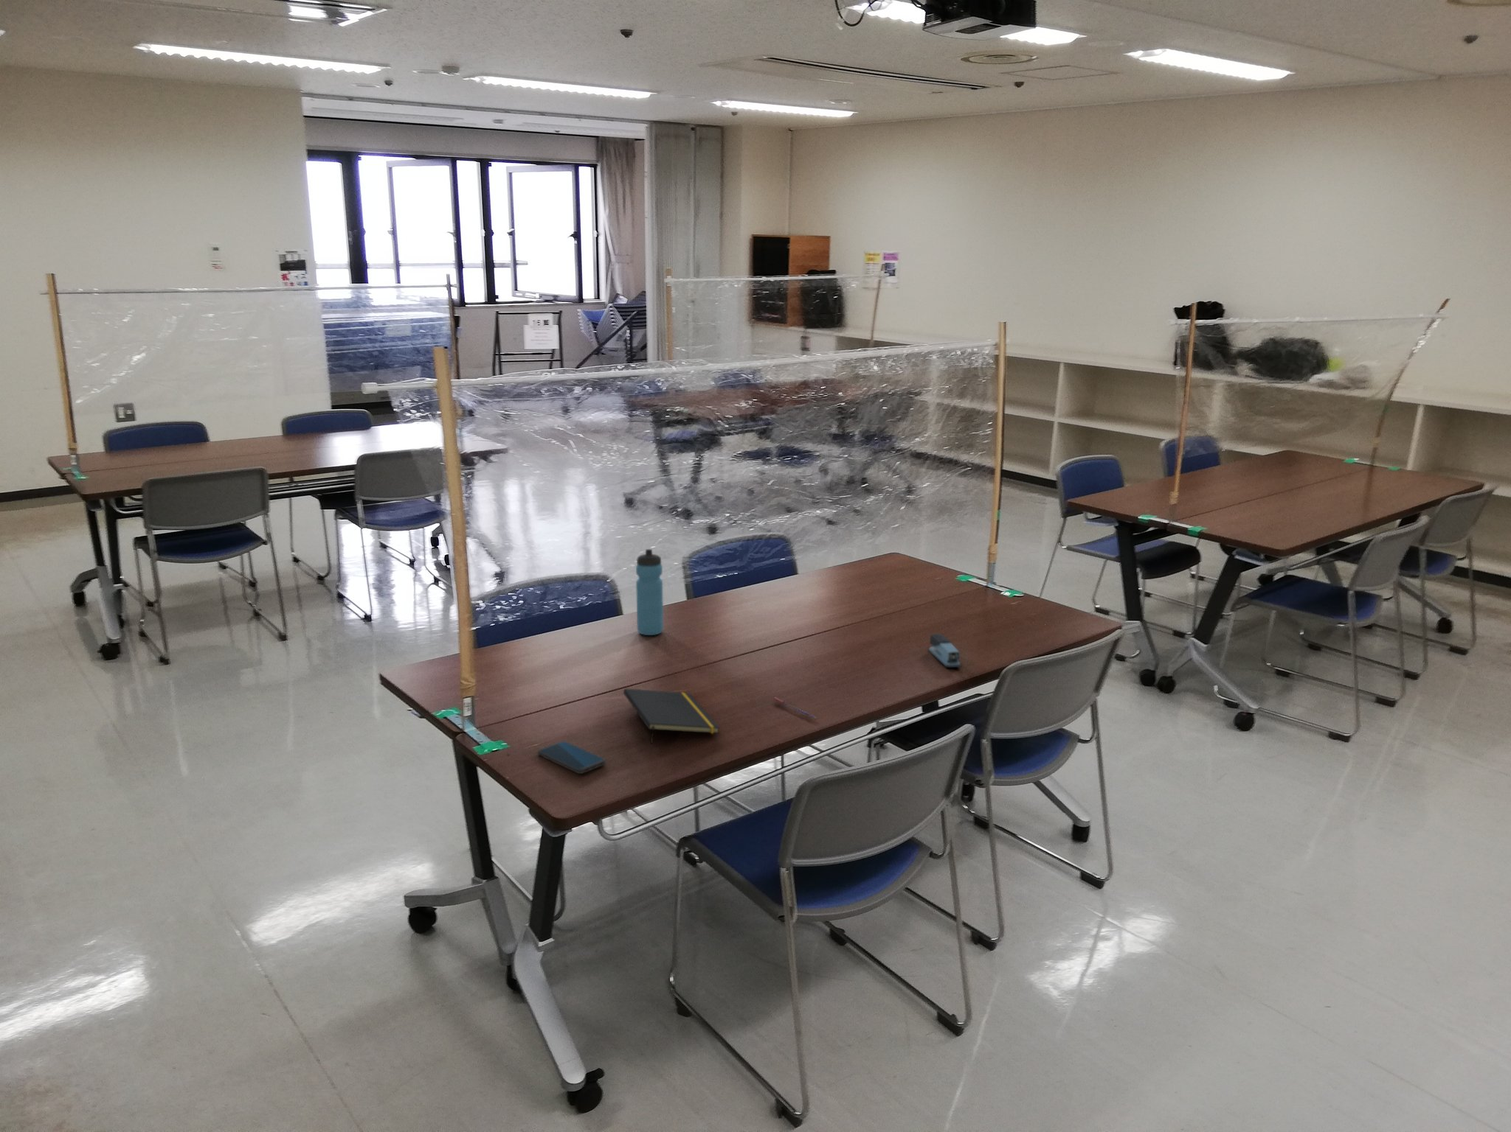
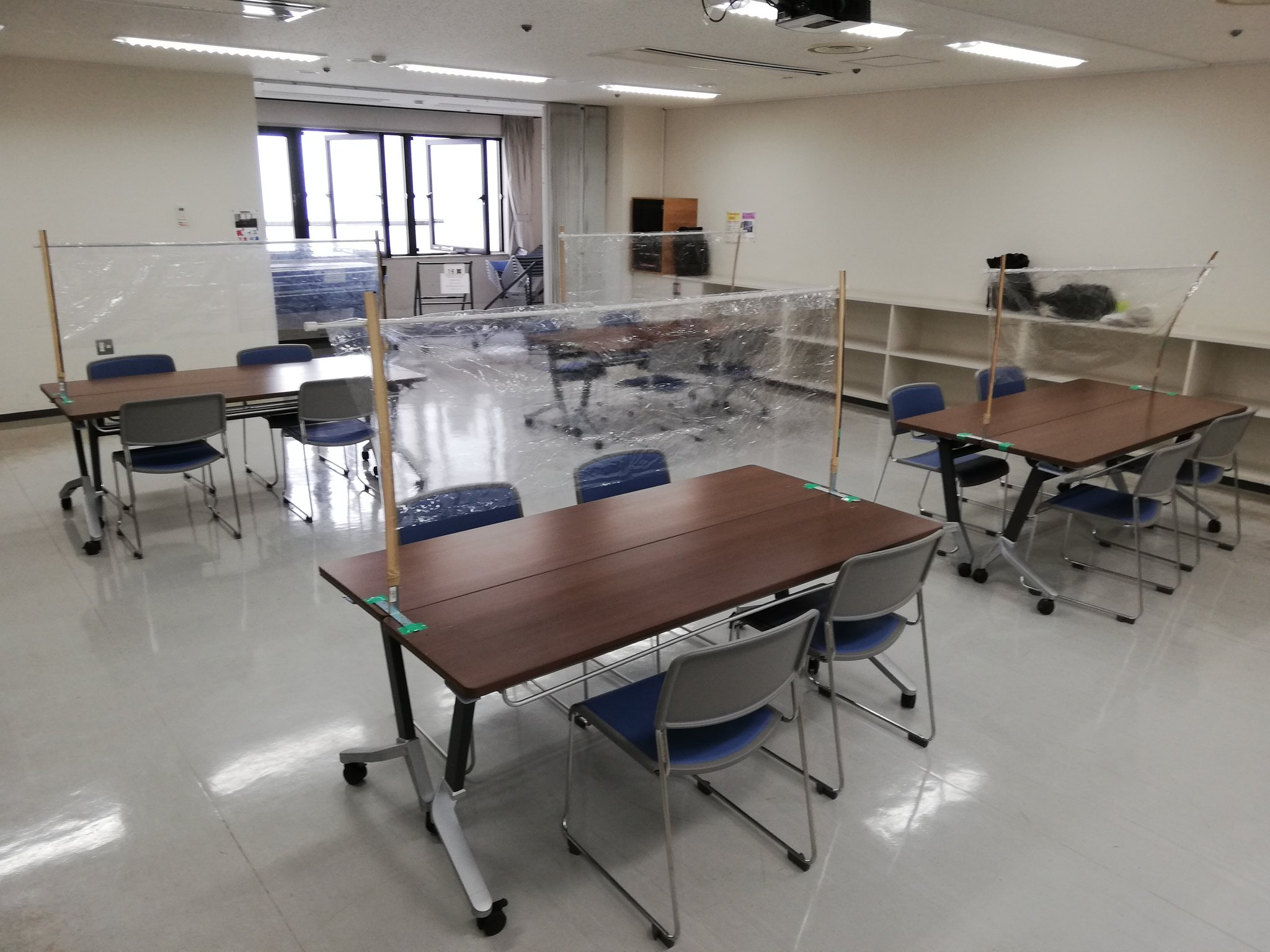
- smartphone (571, 757)
- water bottle (650, 591)
- stapler (945, 649)
- notepad (670, 710)
- pen (795, 708)
